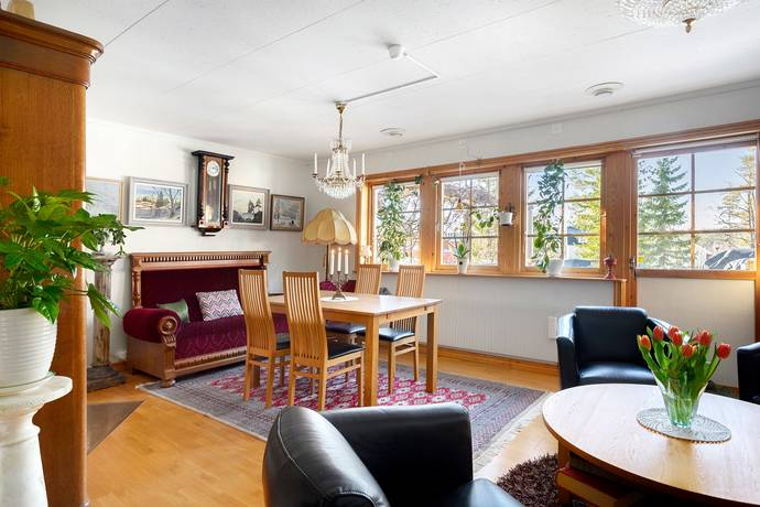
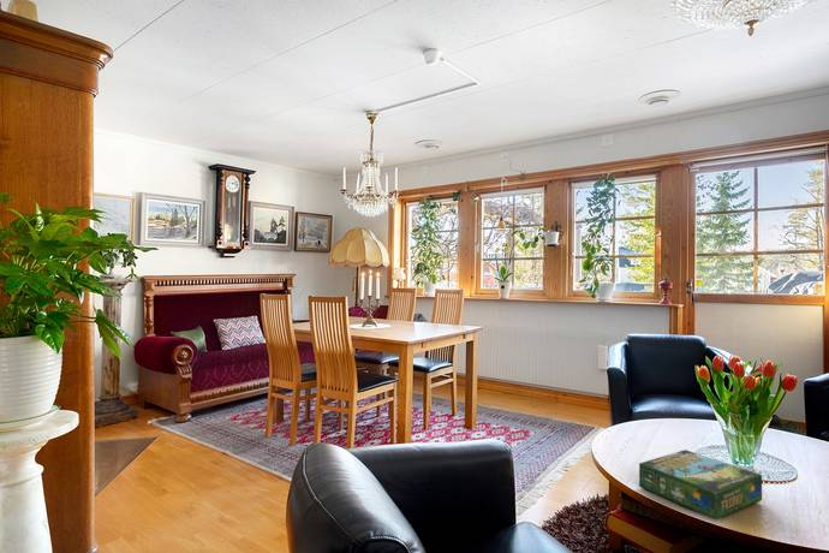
+ board game (698, 481)
